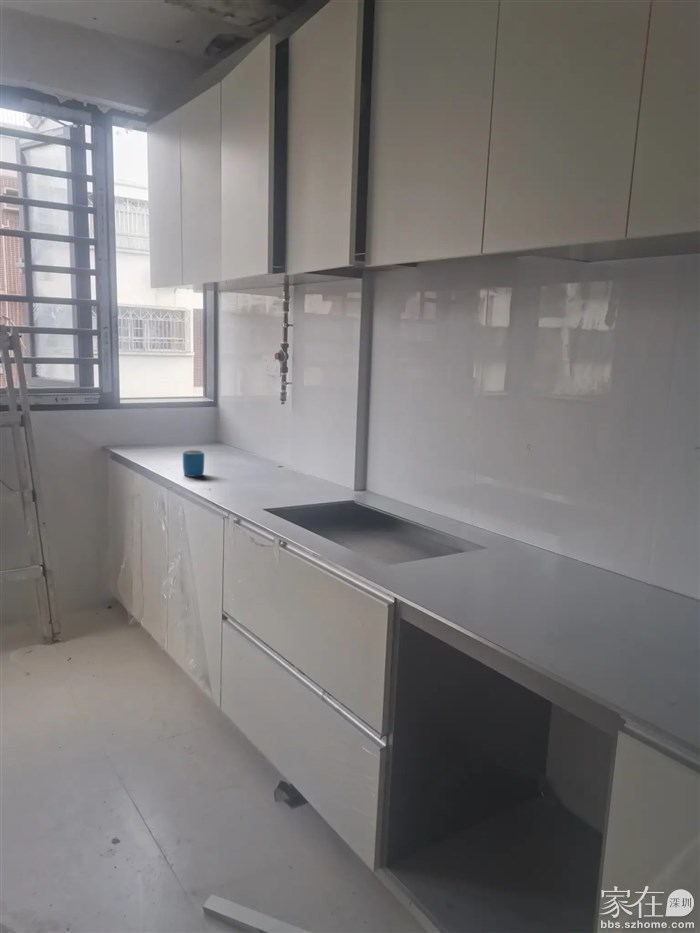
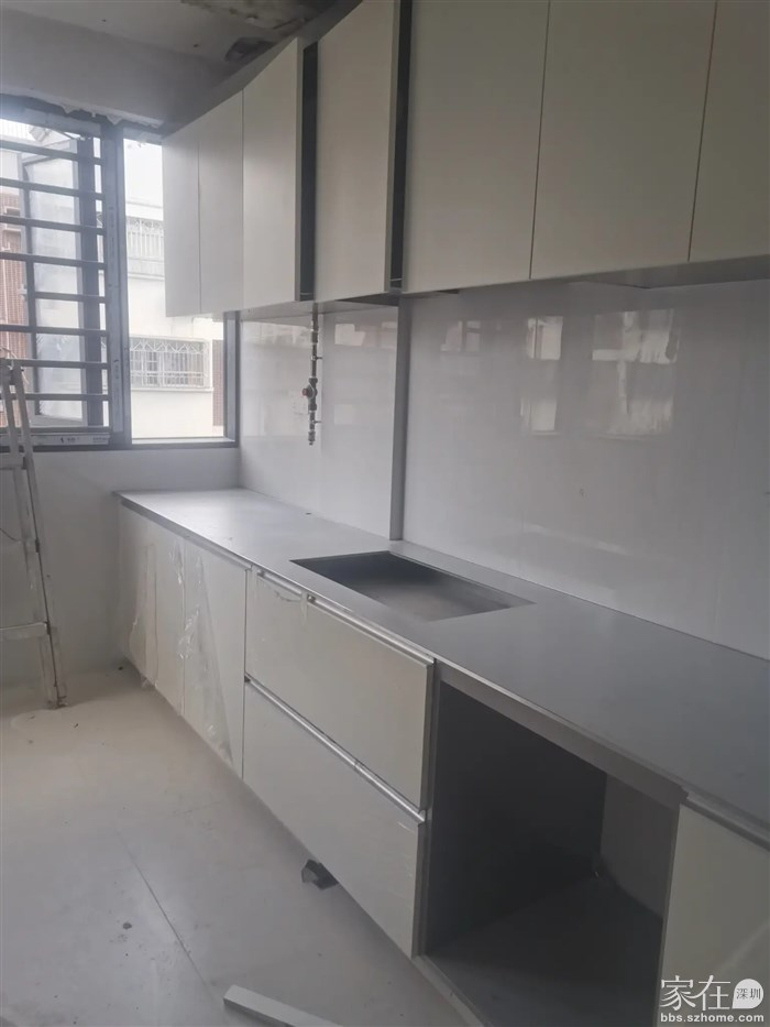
- mug (192, 462)
